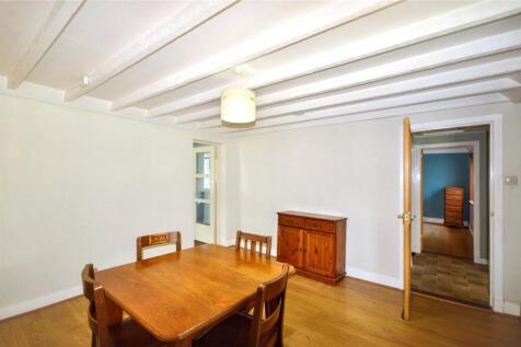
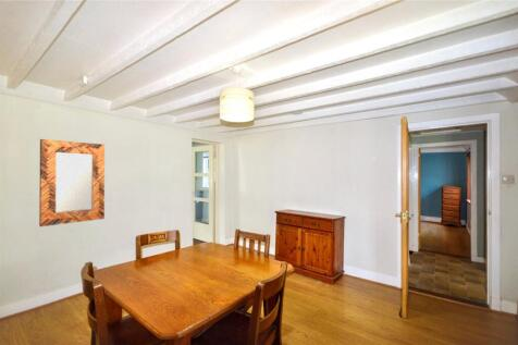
+ home mirror (74, 182)
